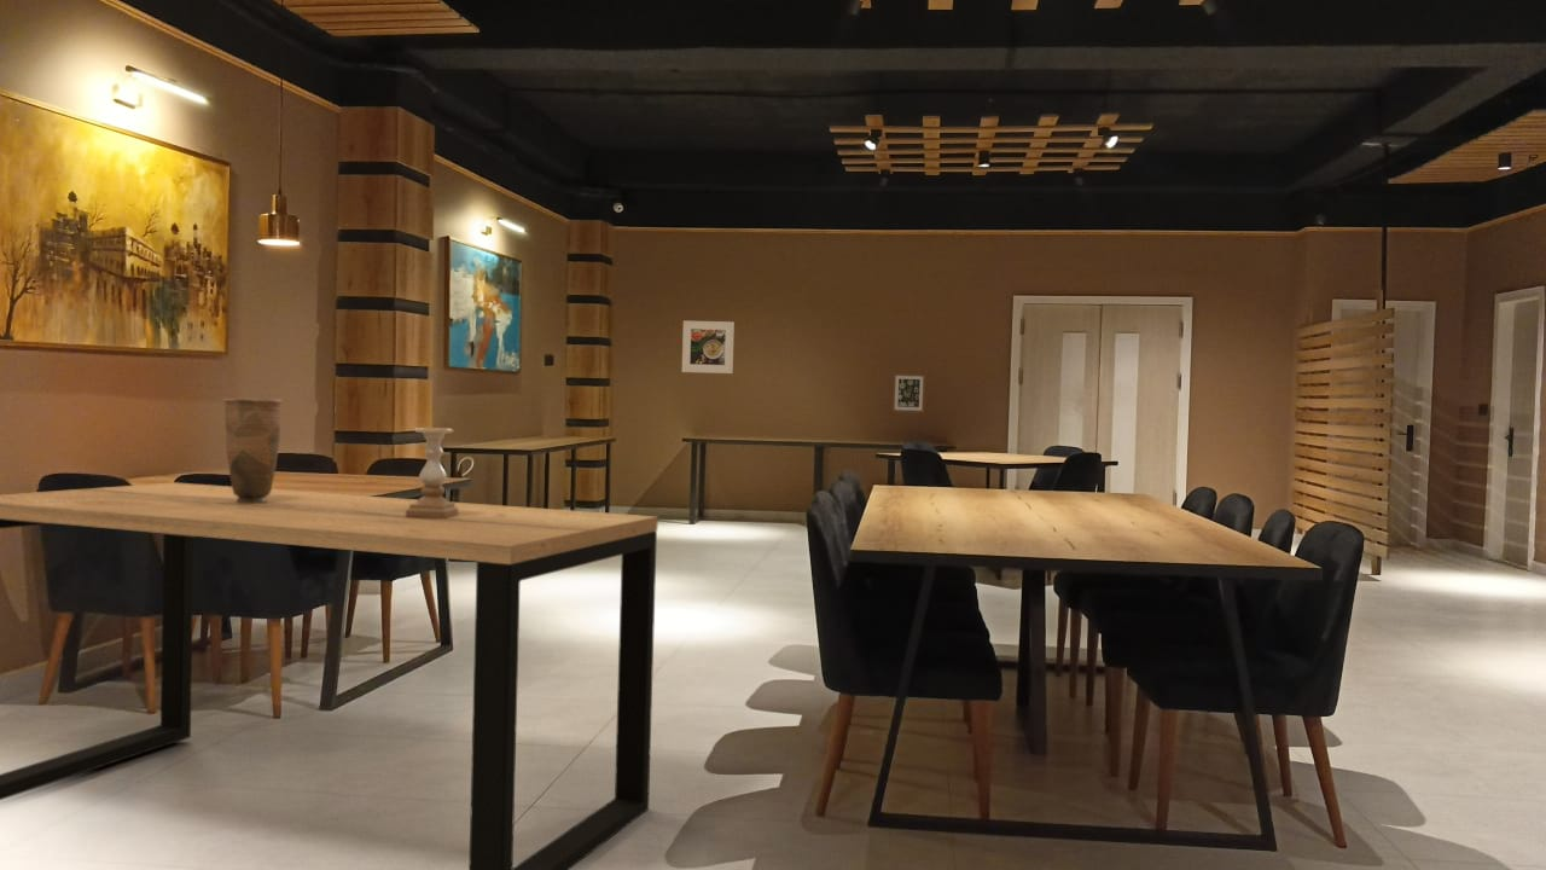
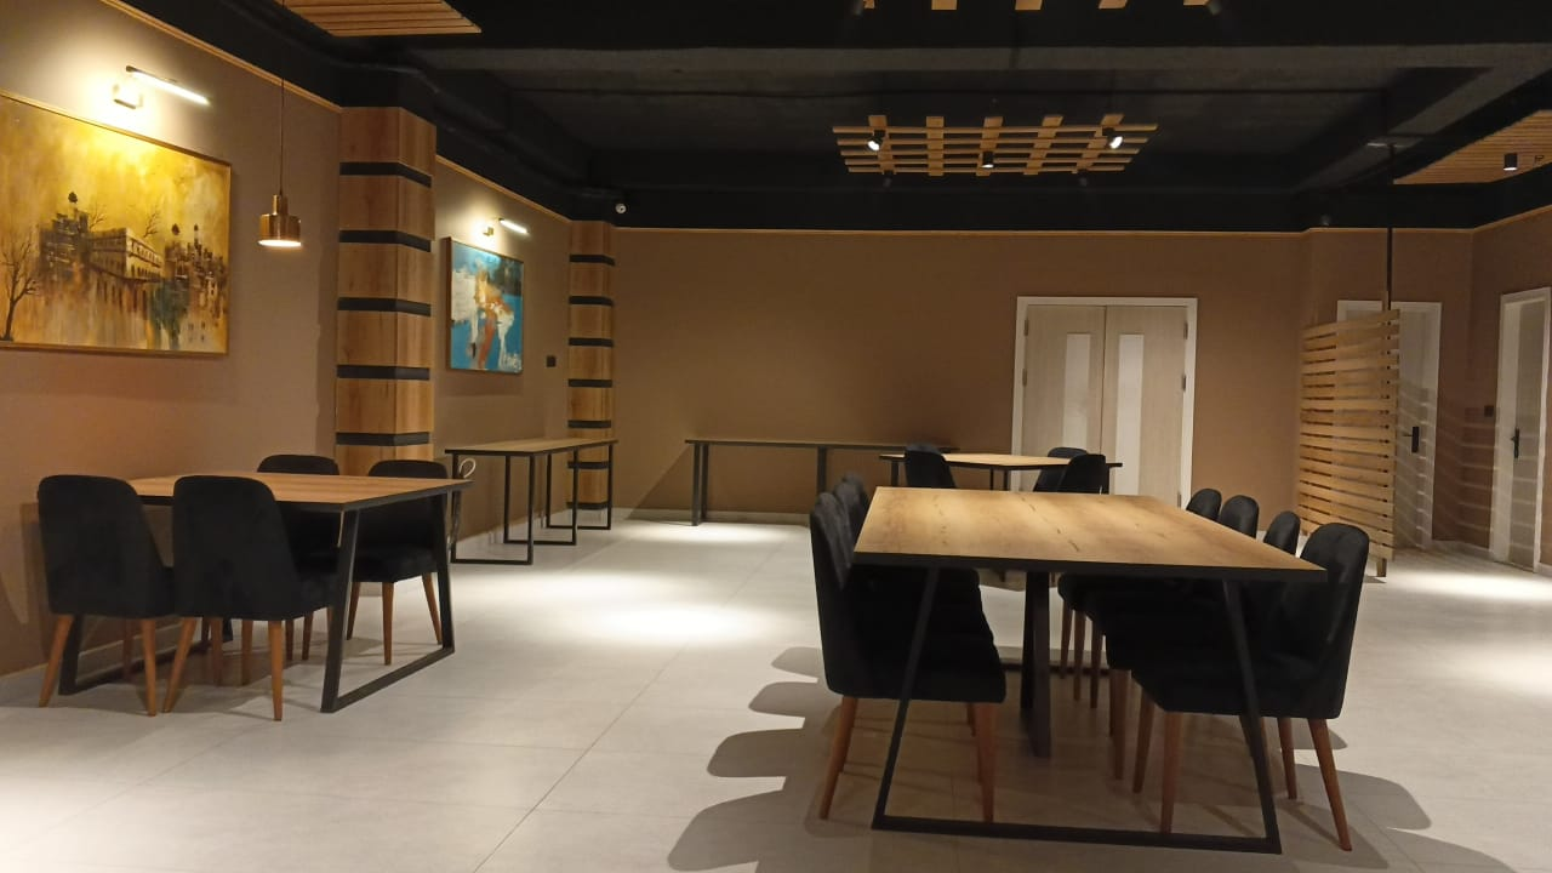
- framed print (708, 347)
- dining table (315, 546)
- candle holder (432, 471)
- vase (251, 450)
- wall art (908, 393)
